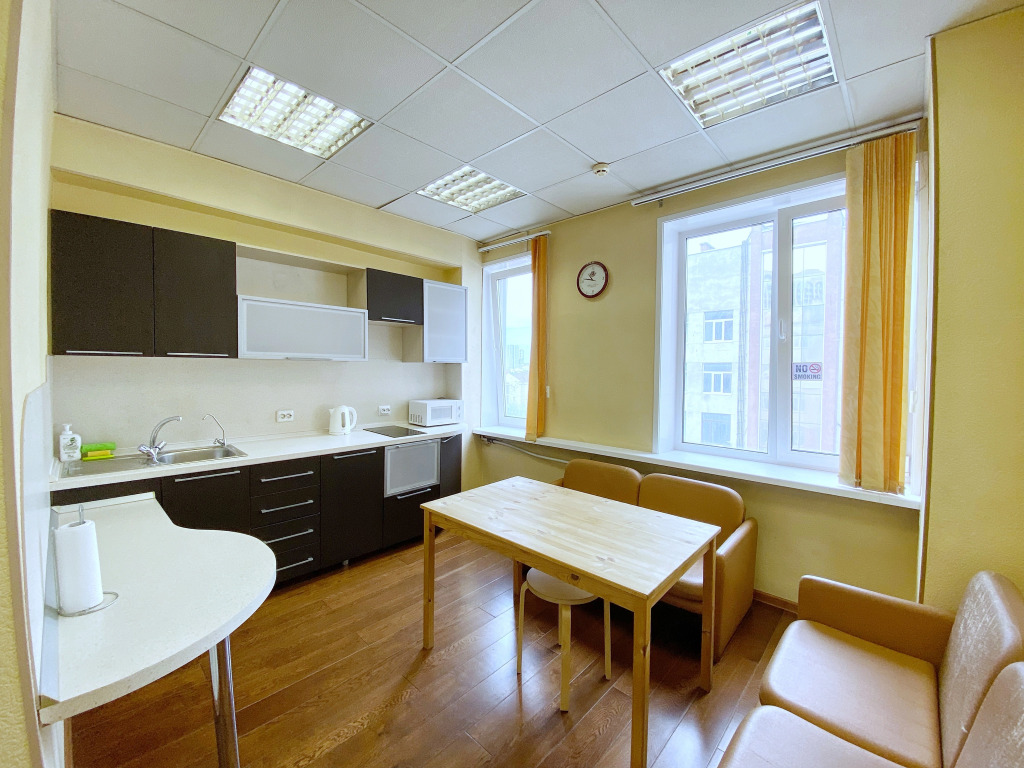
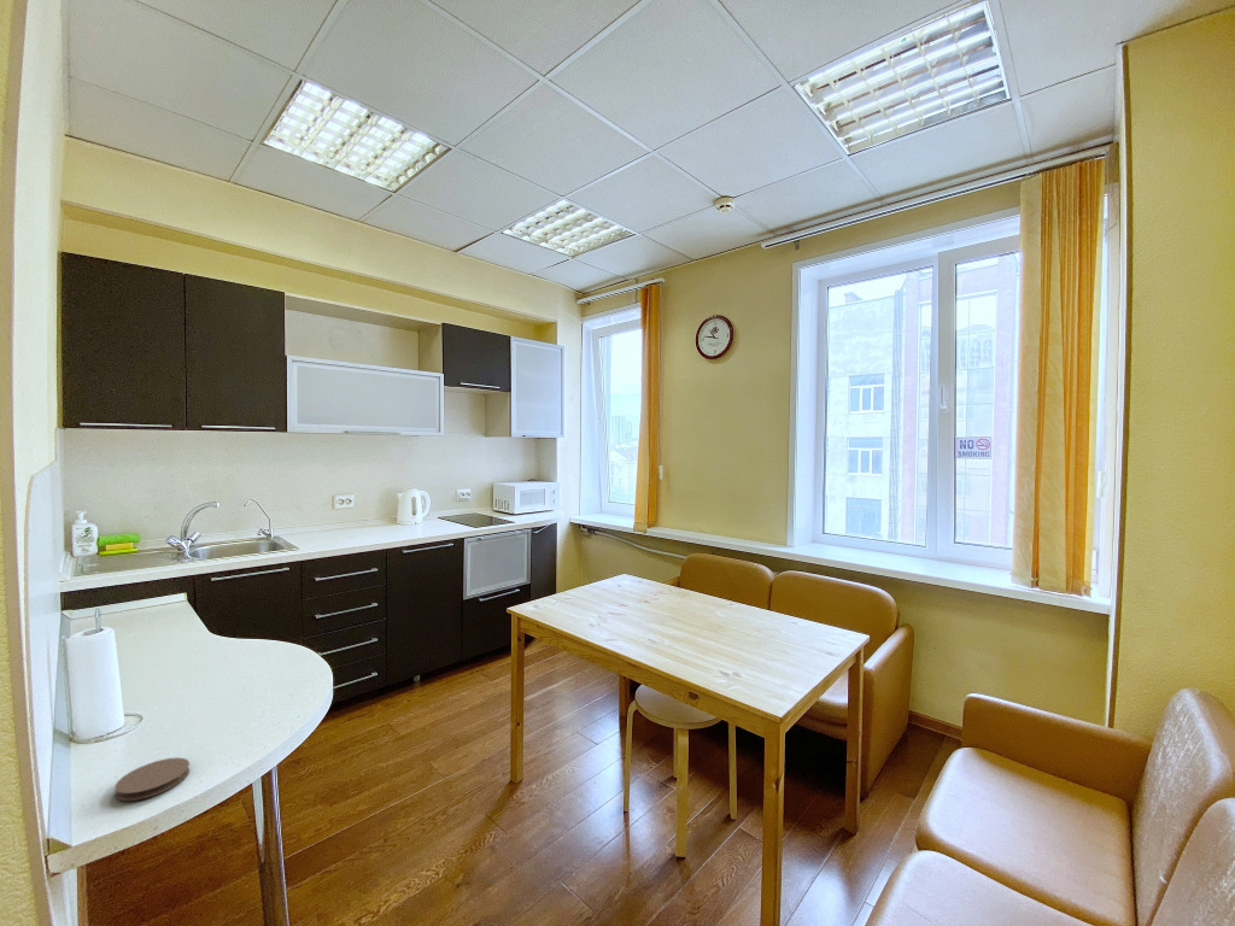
+ coaster (153, 778)
